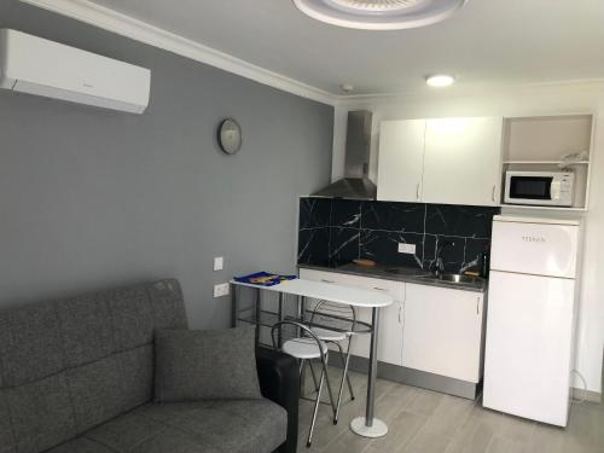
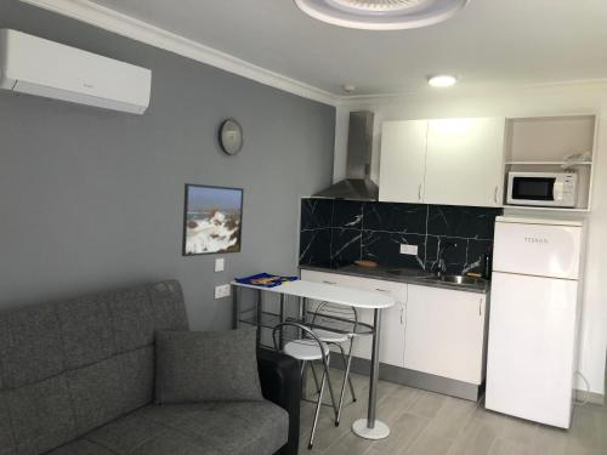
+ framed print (214, 220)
